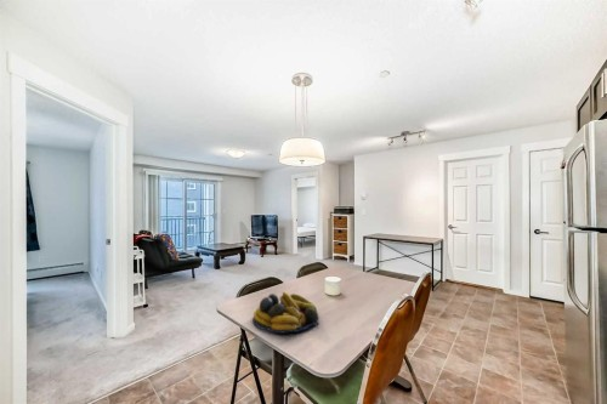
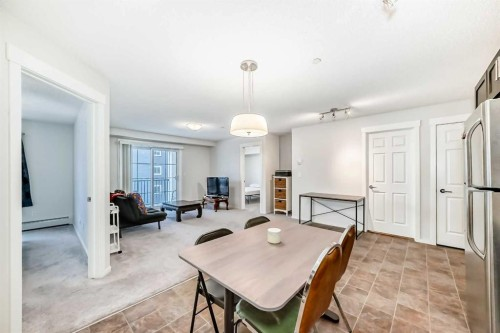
- fruit bowl (285, 306)
